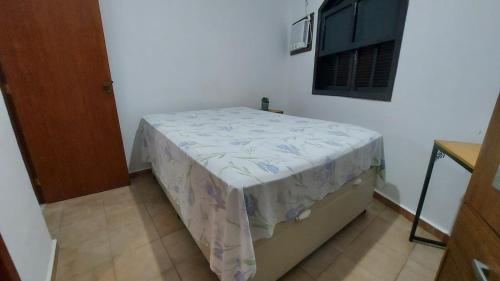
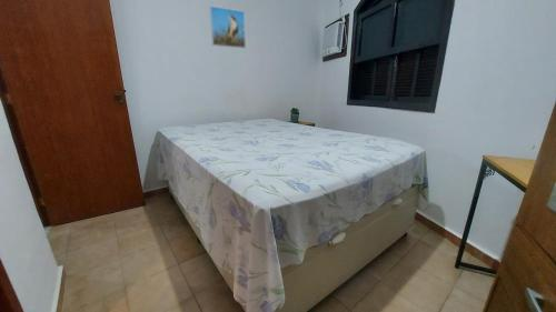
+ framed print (228, 28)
